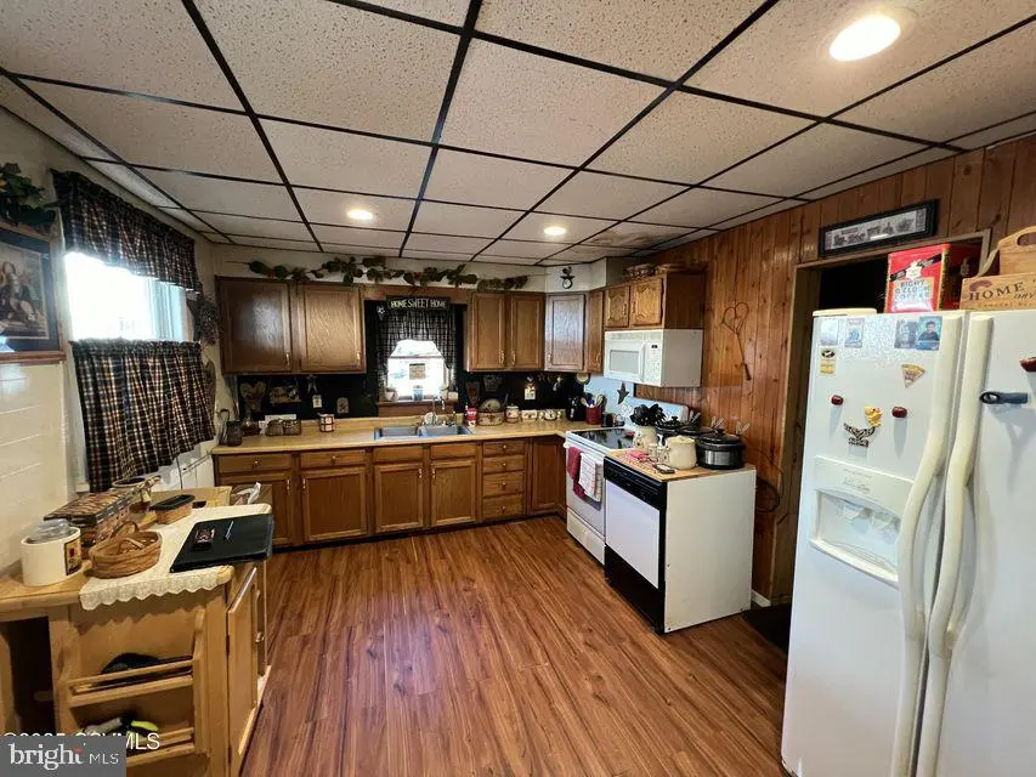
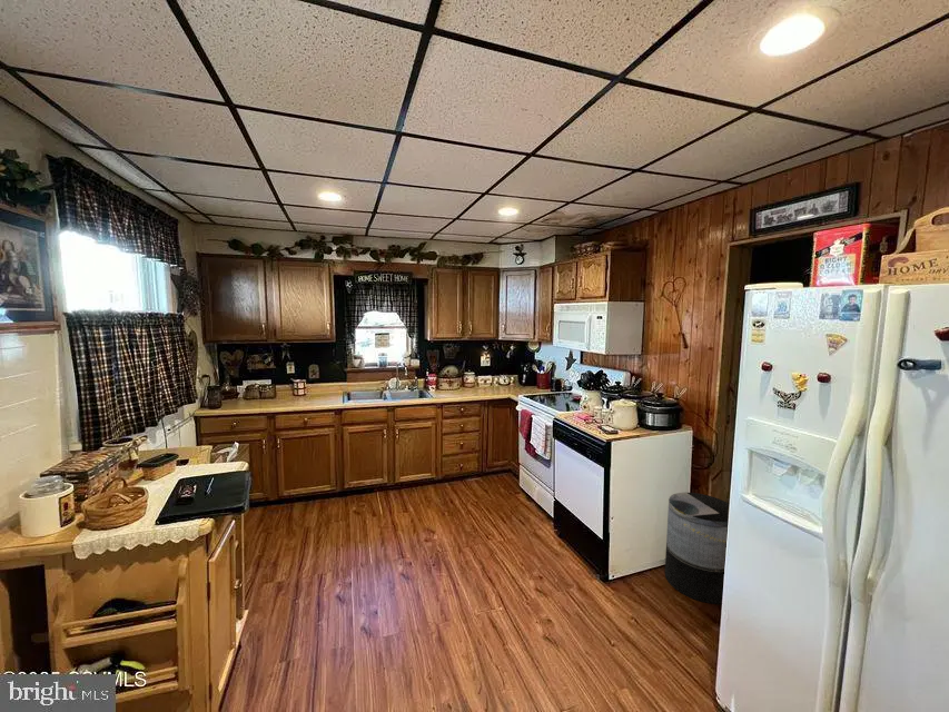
+ trash can (700, 544)
